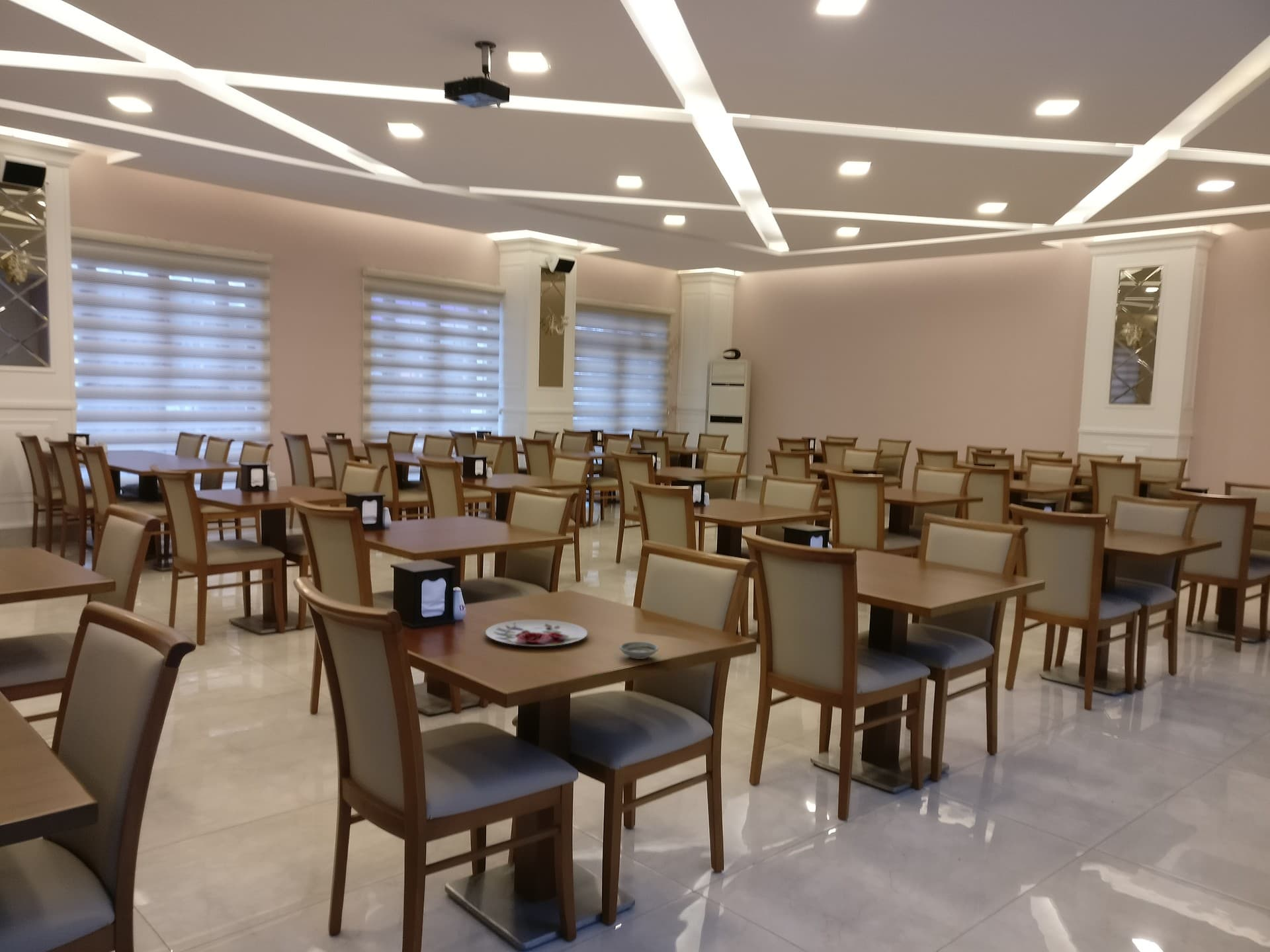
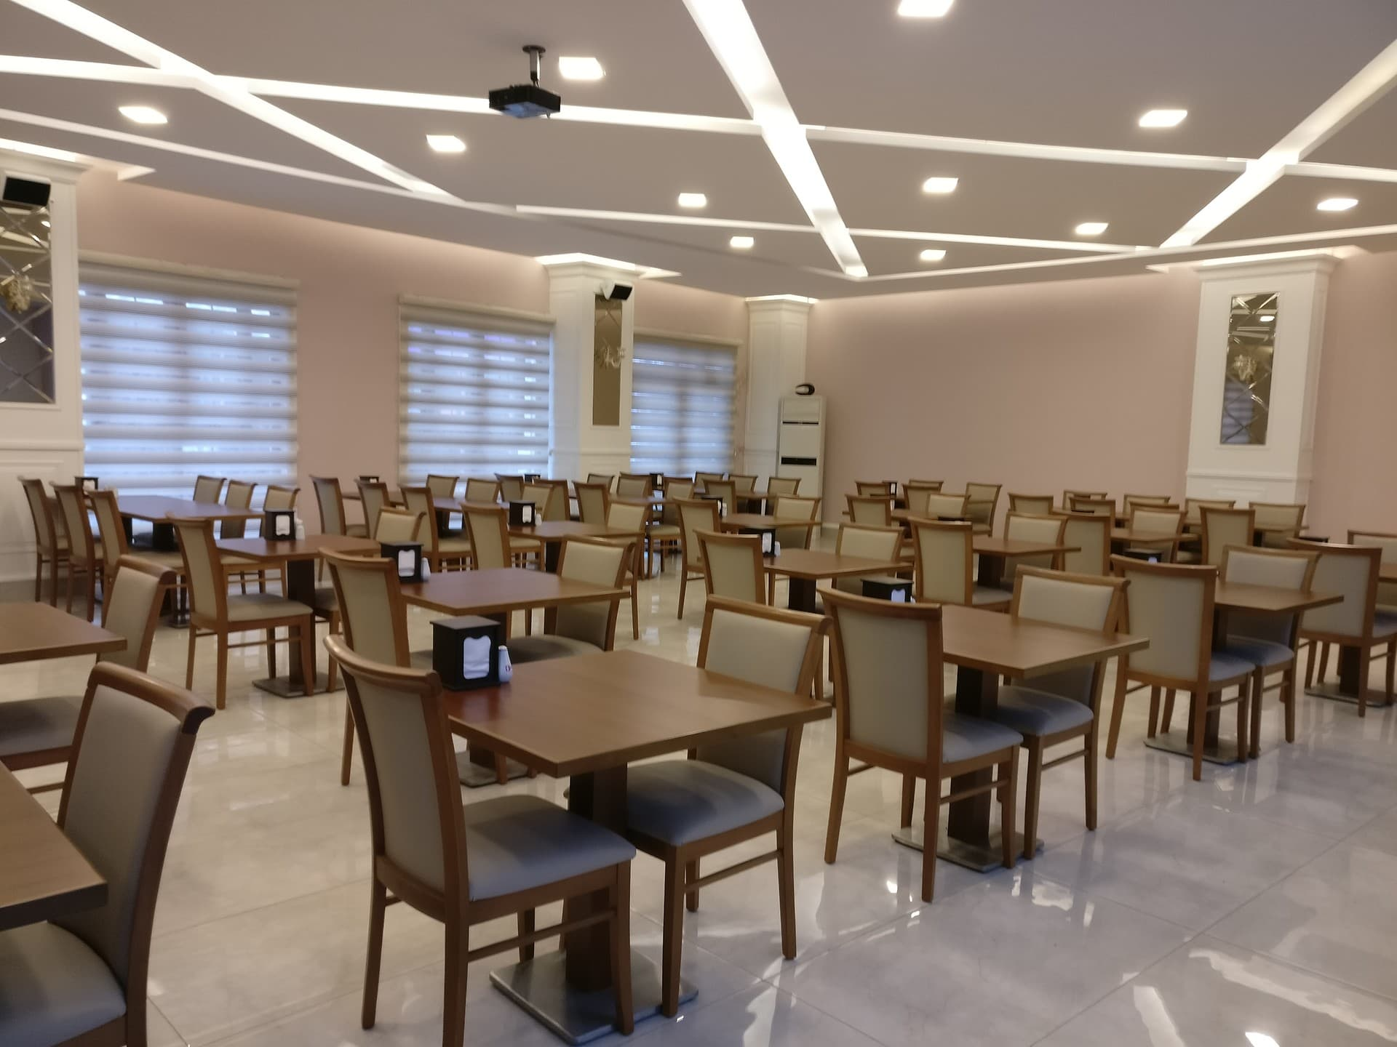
- saucer (638, 651)
- plate (536, 631)
